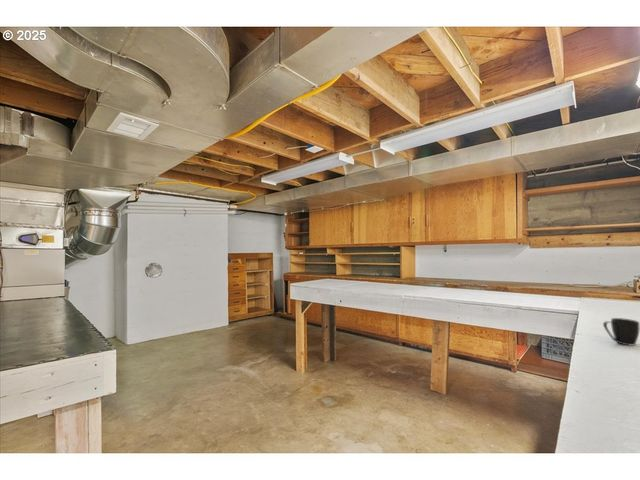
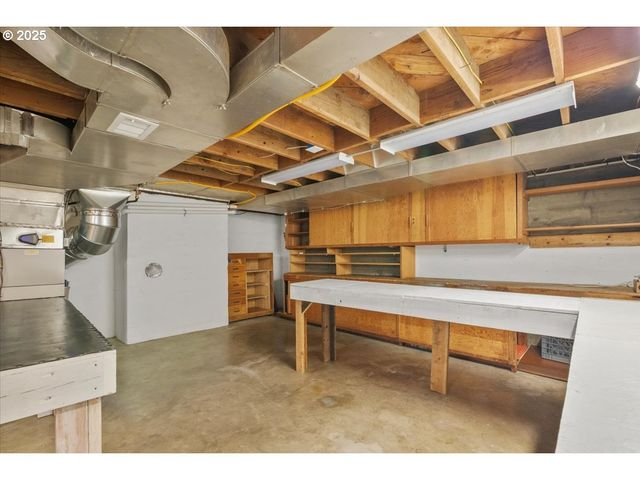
- mug (620, 331)
